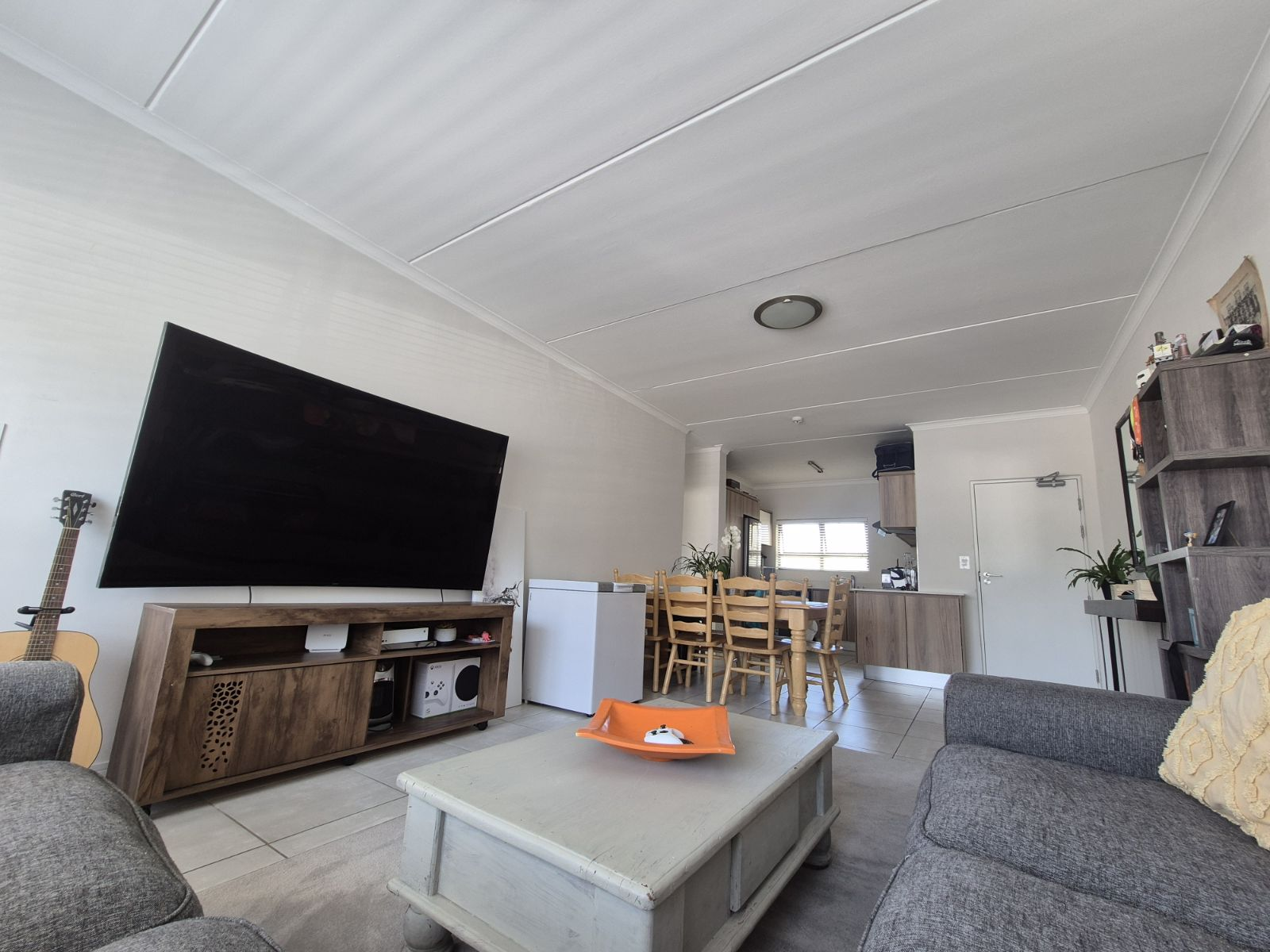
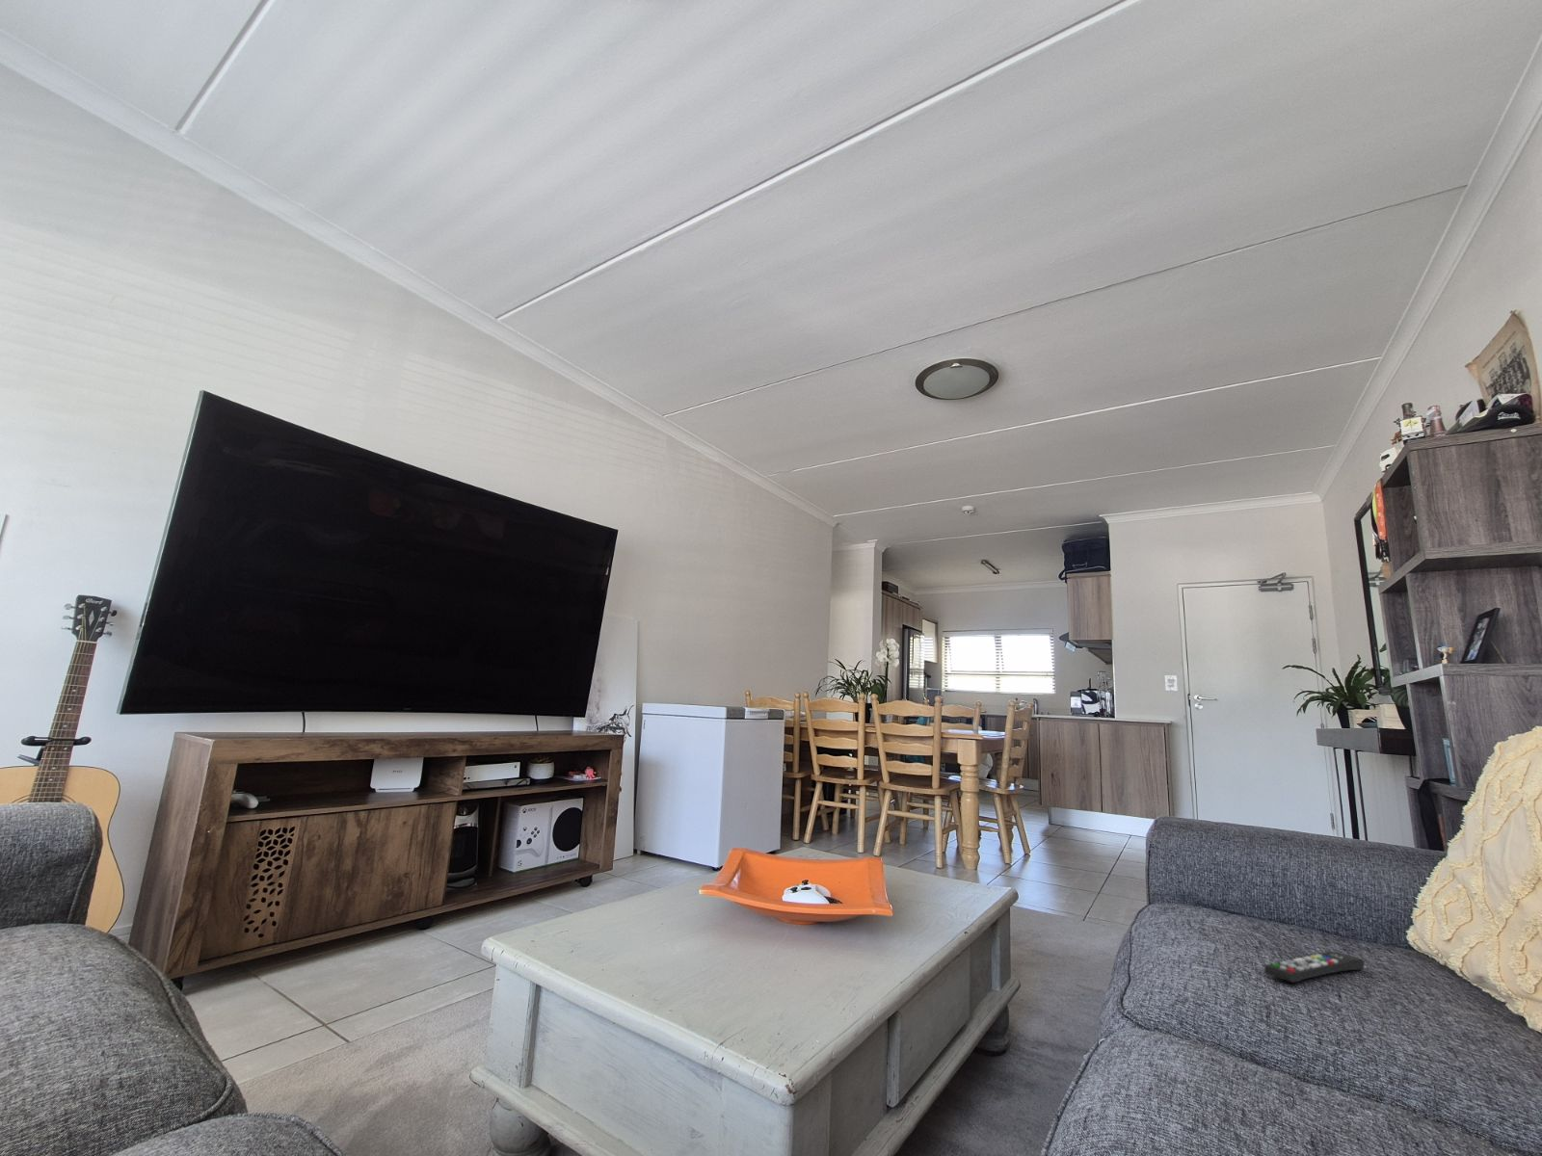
+ remote control (1315, 967)
